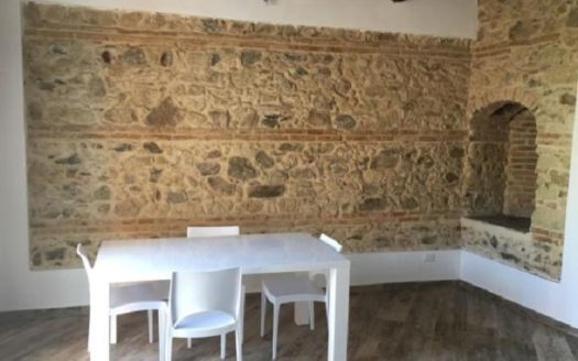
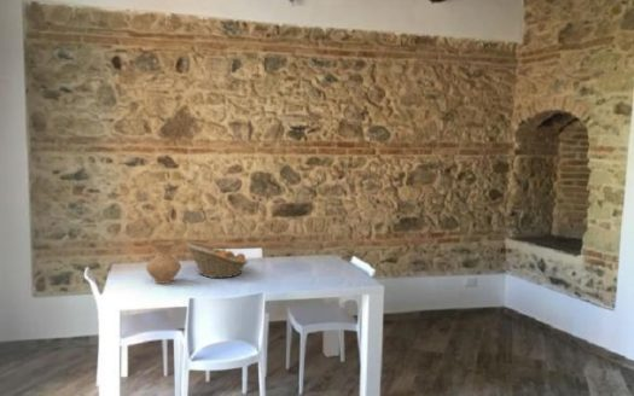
+ fruit basket (216, 257)
+ vase (163, 262)
